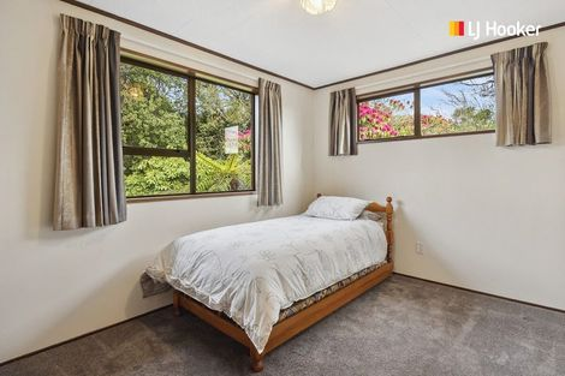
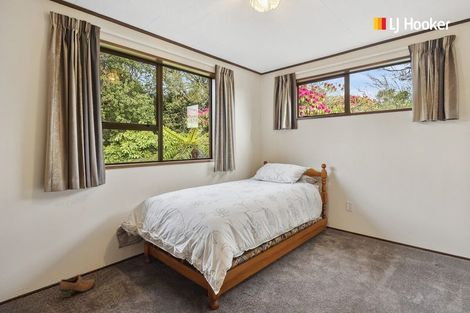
+ shoe (78, 283)
